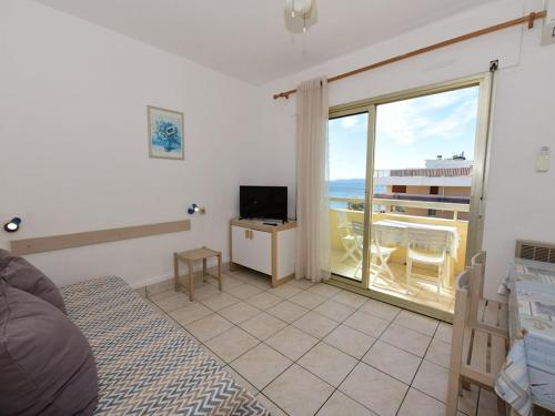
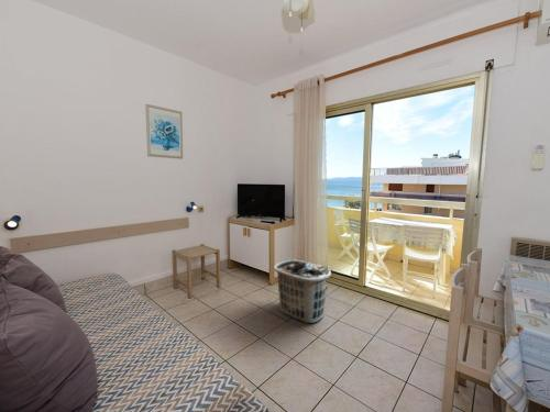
+ clothes hamper (300, 286)
